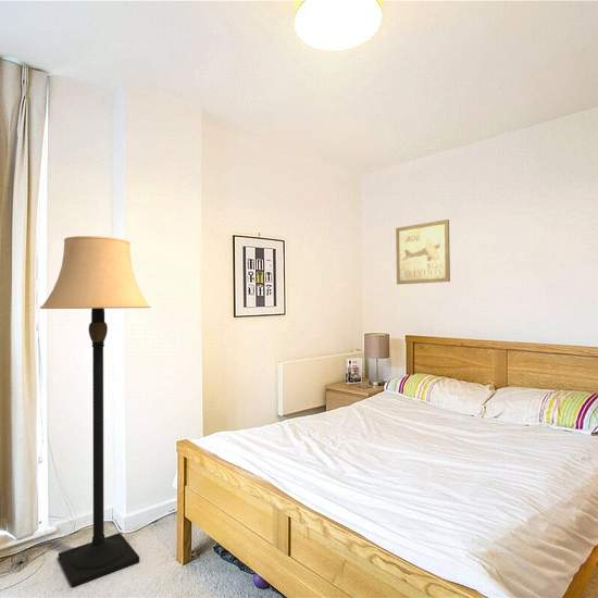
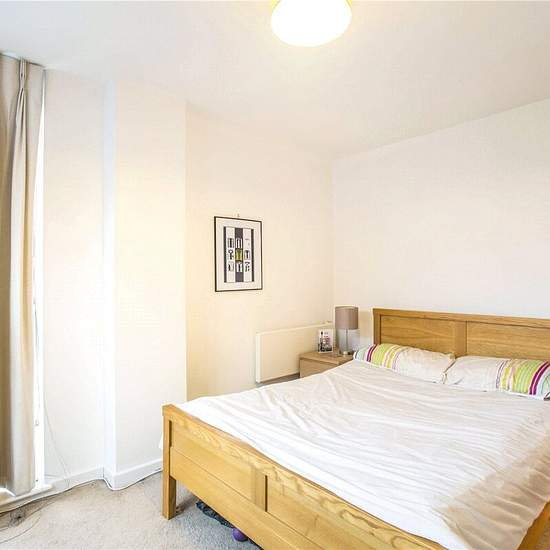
- wall art (421, 253)
- lamp (98, 399)
